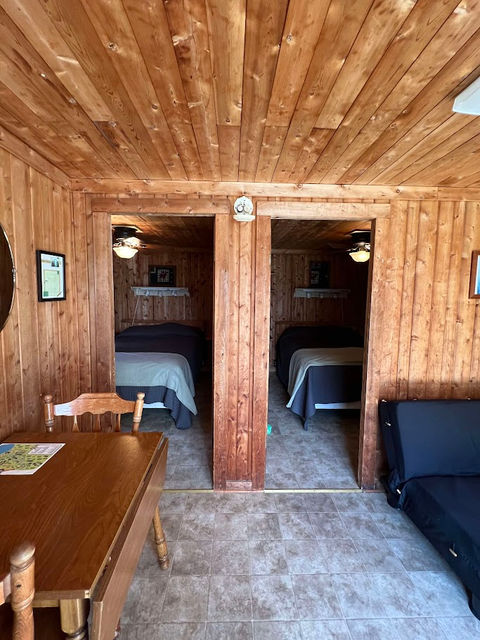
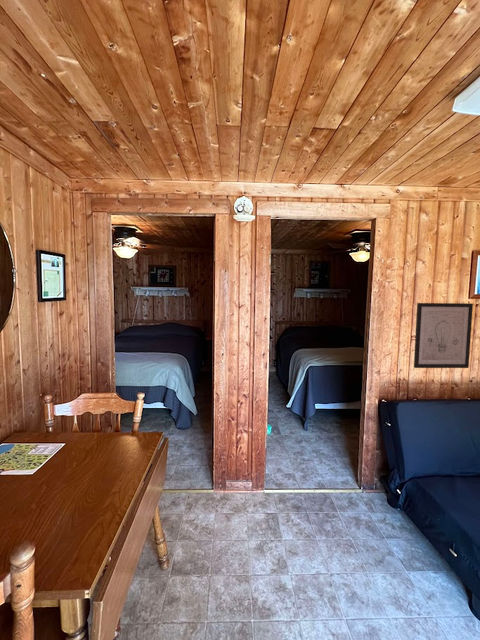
+ wall art (443, 335)
